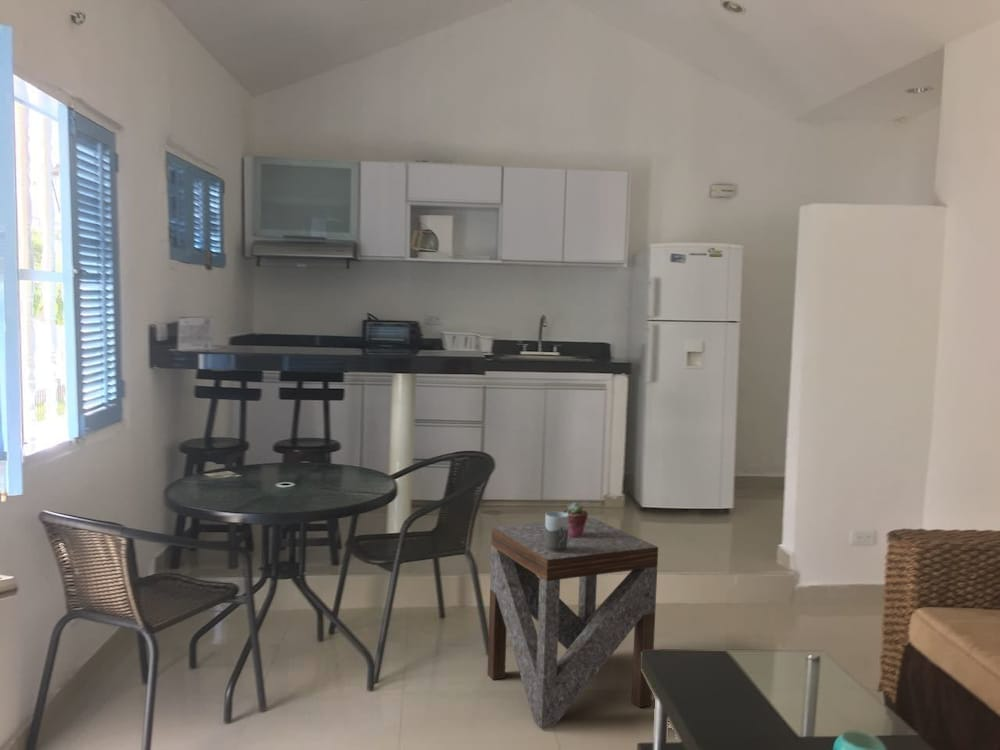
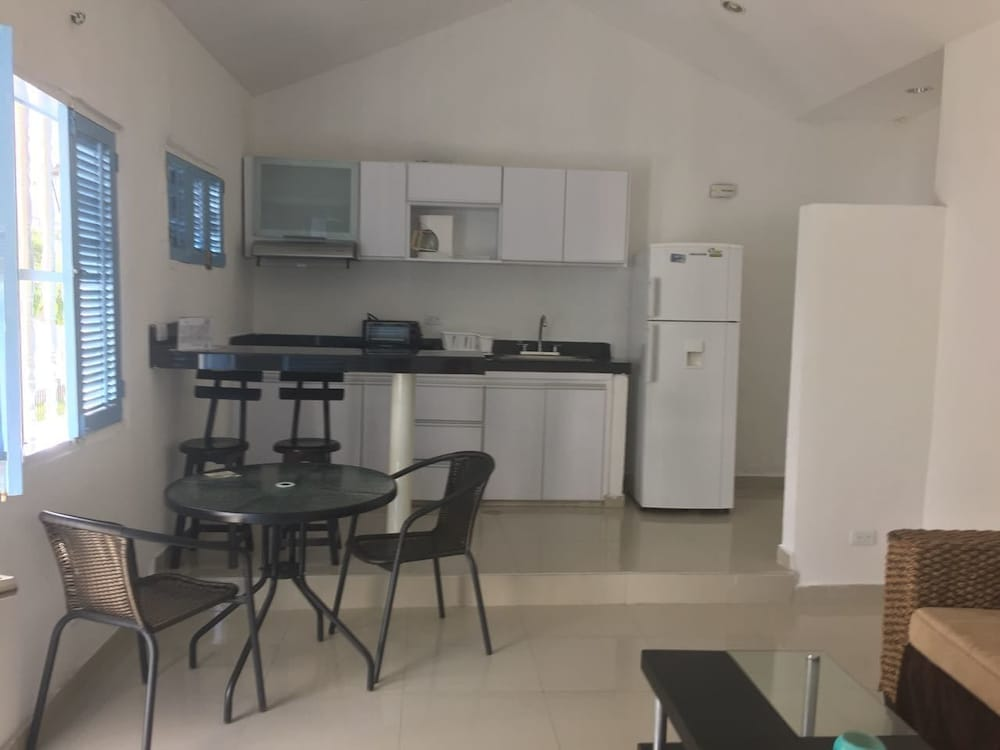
- potted succulent (574, 518)
- mug (558, 533)
- side table (569, 613)
